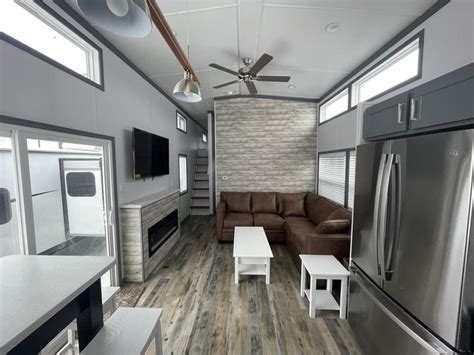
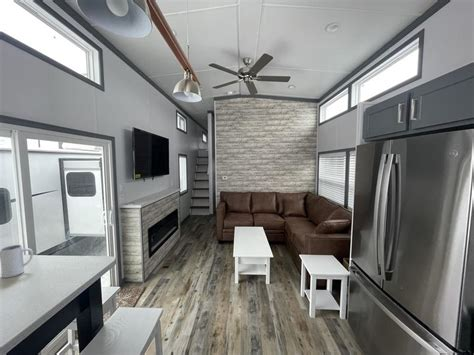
+ mug (17, 259)
